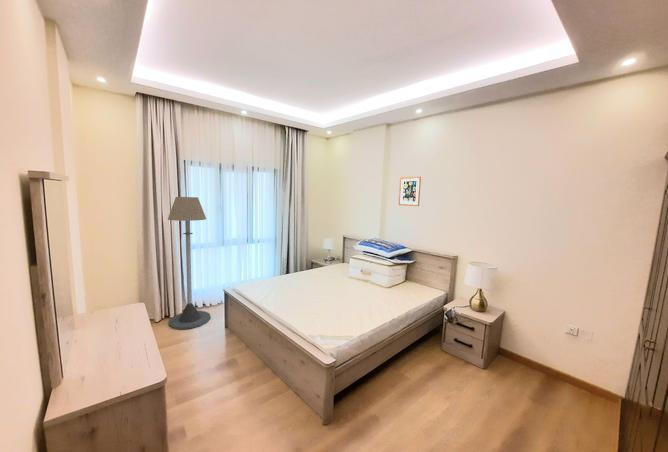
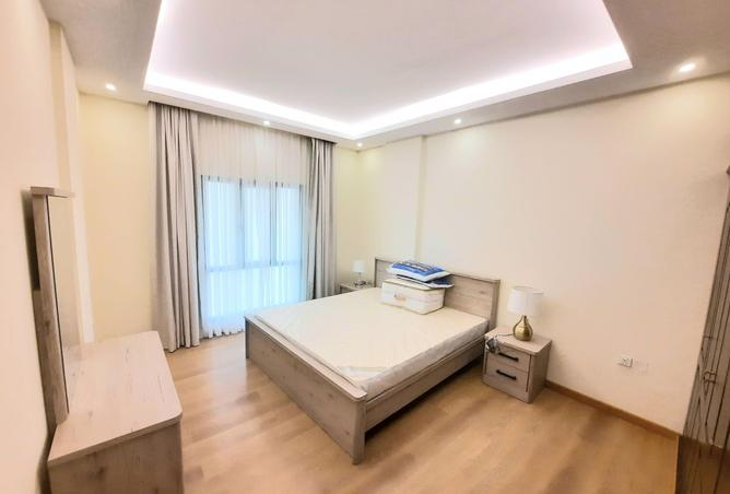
- wall art (409, 191)
- floor lamp (188, 260)
